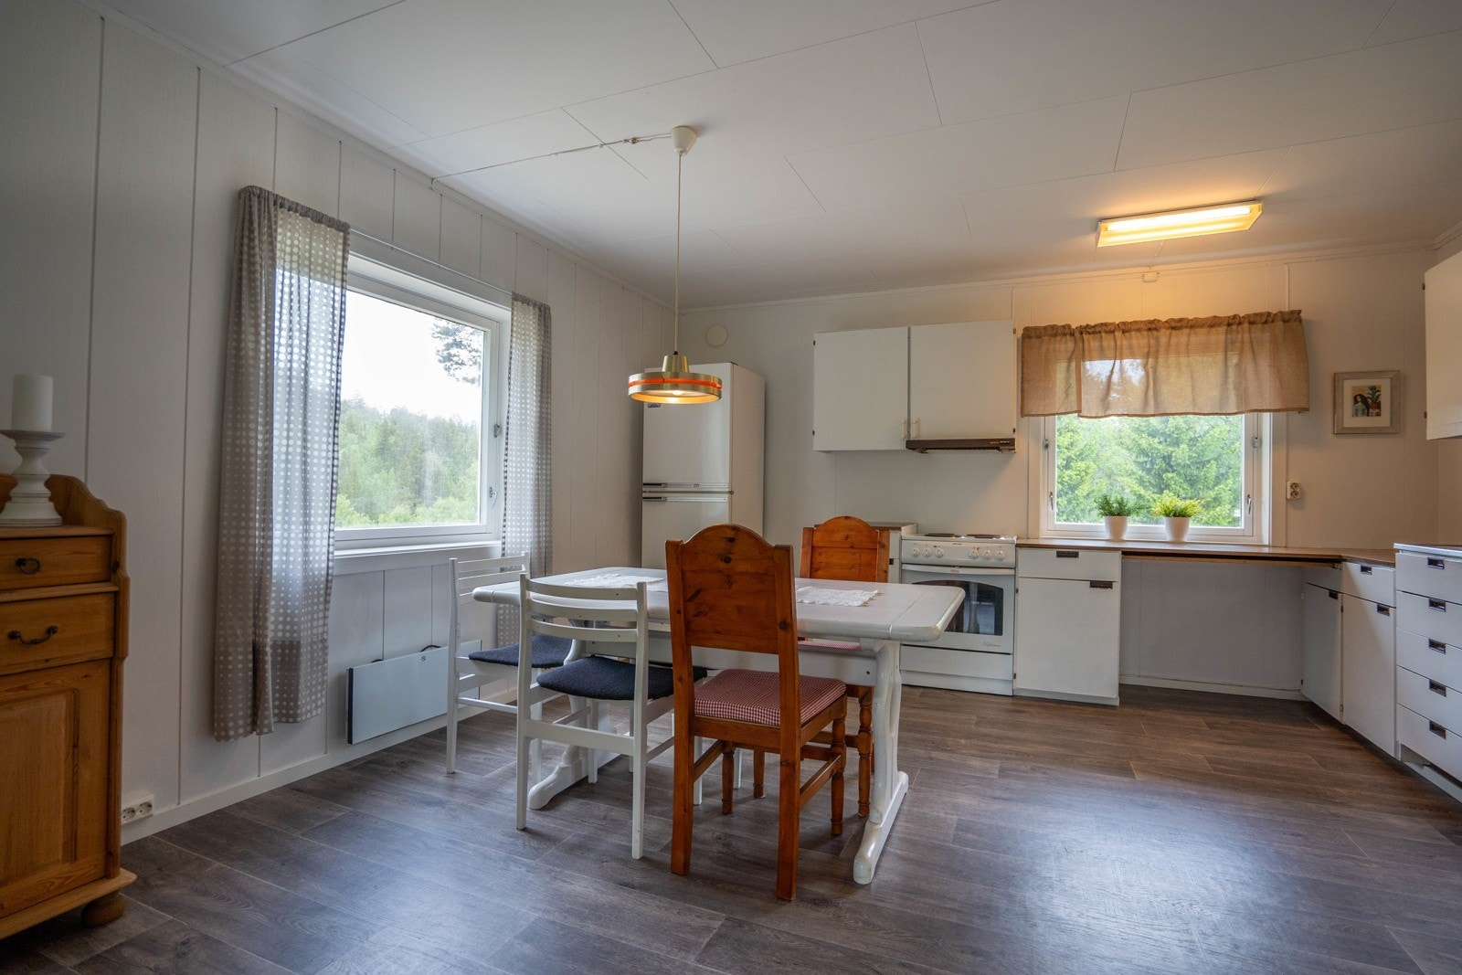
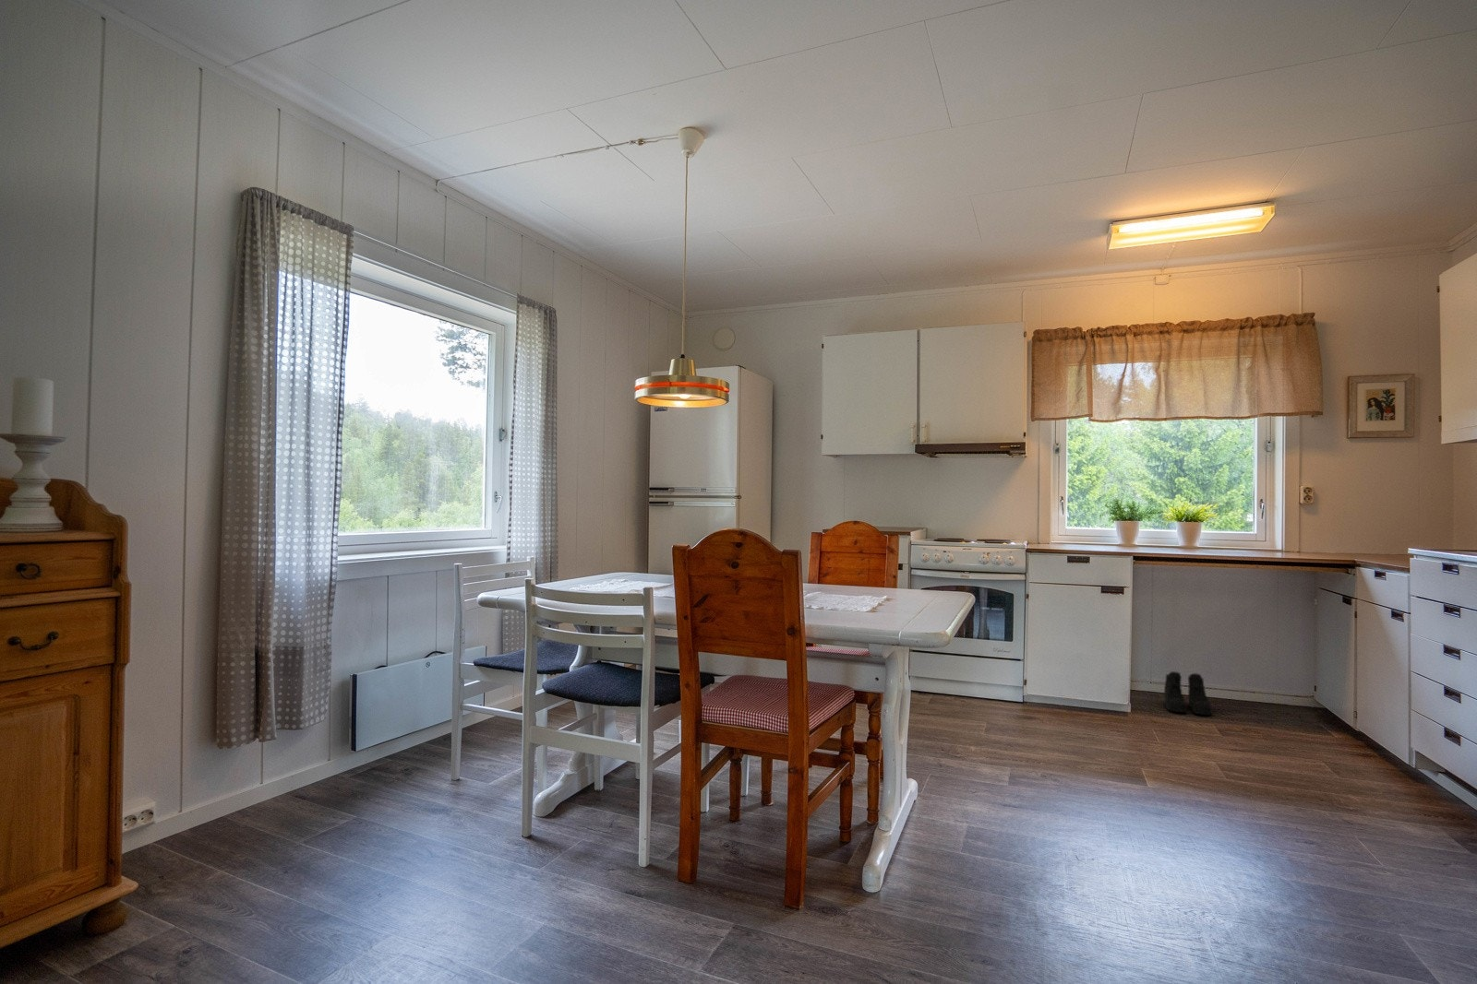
+ boots (1188, 691)
